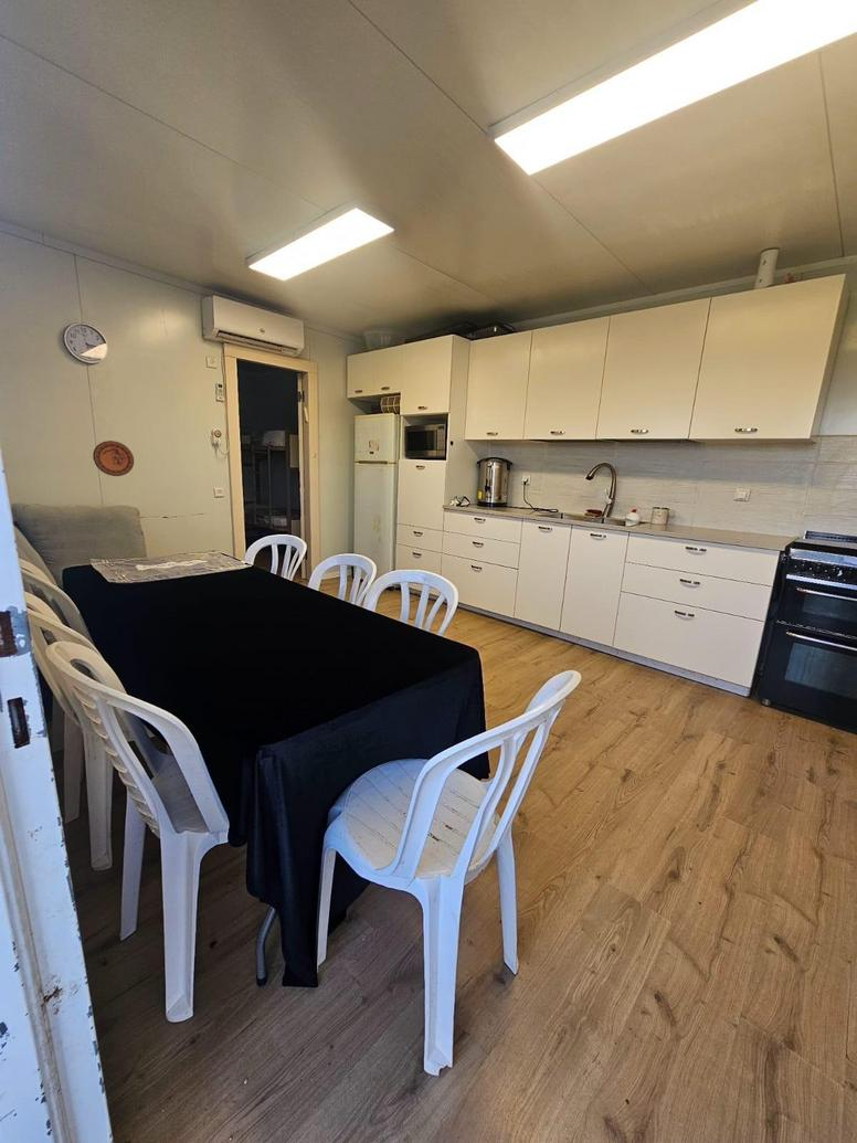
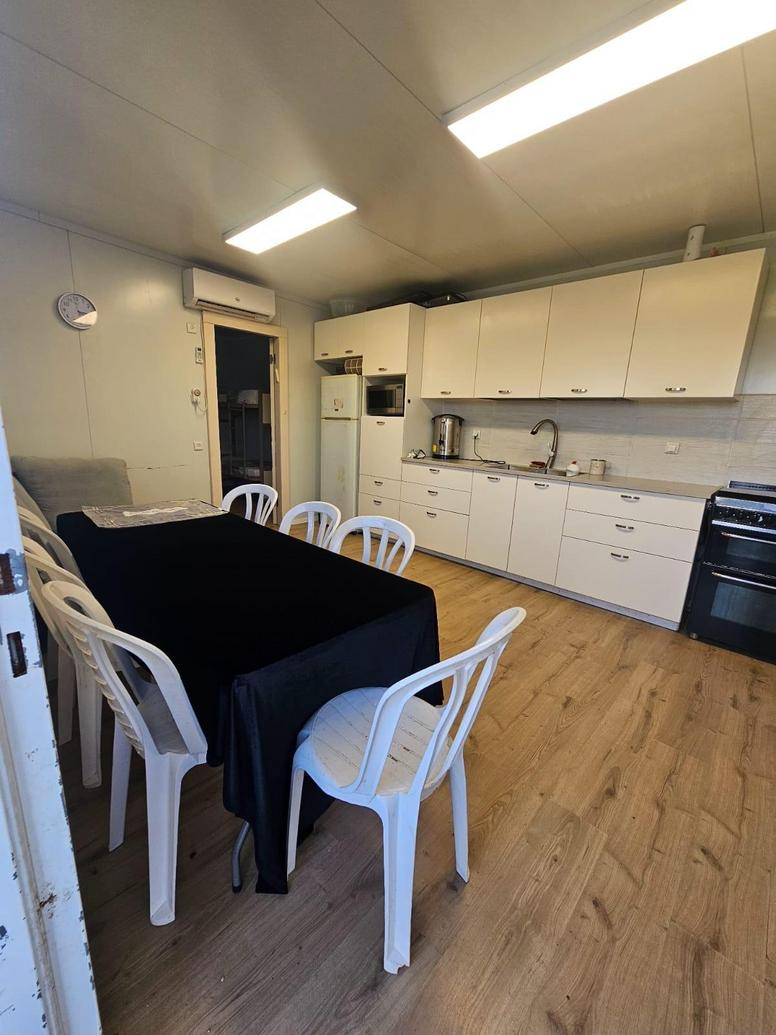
- decorative plate (114, 458)
